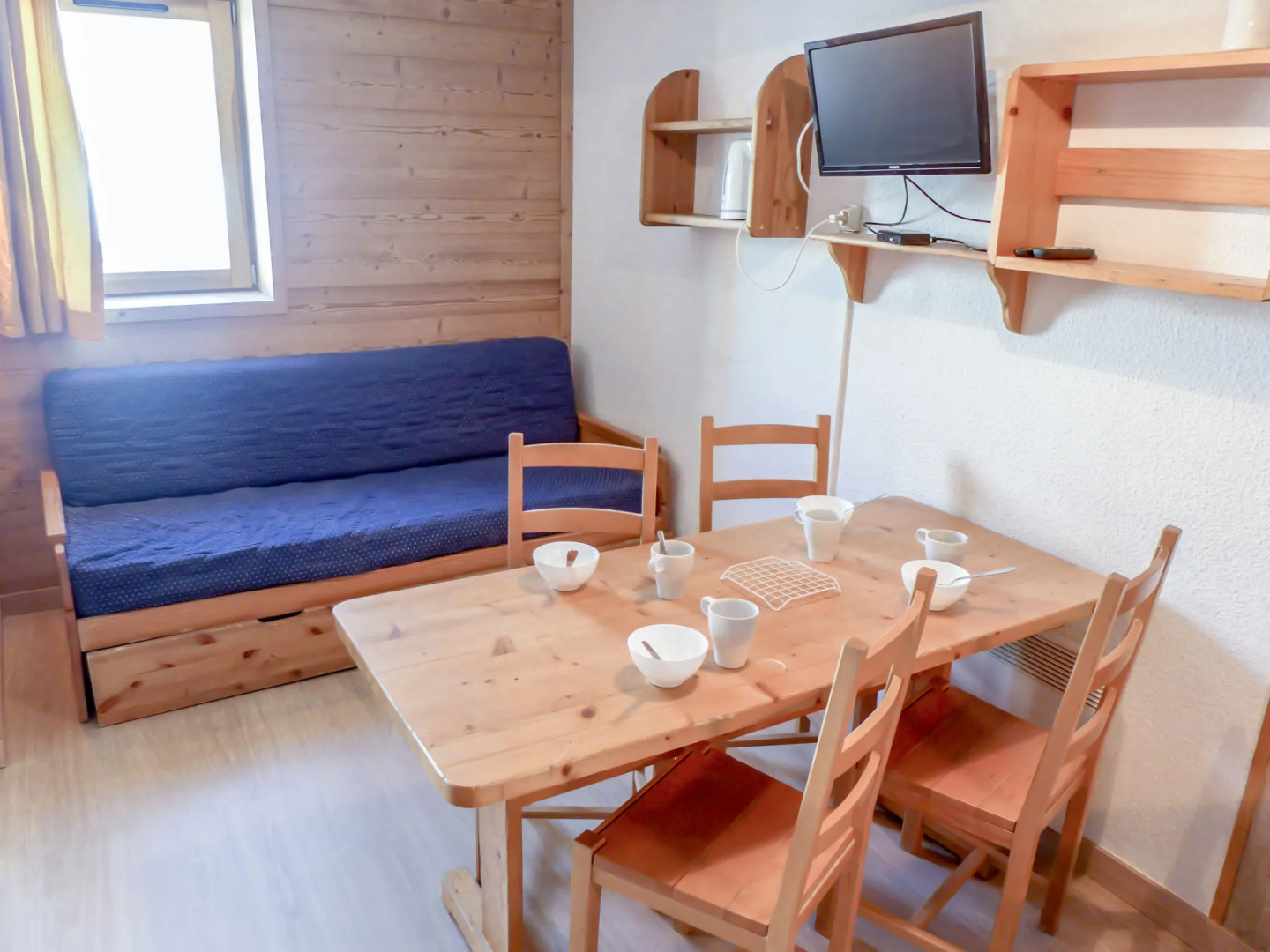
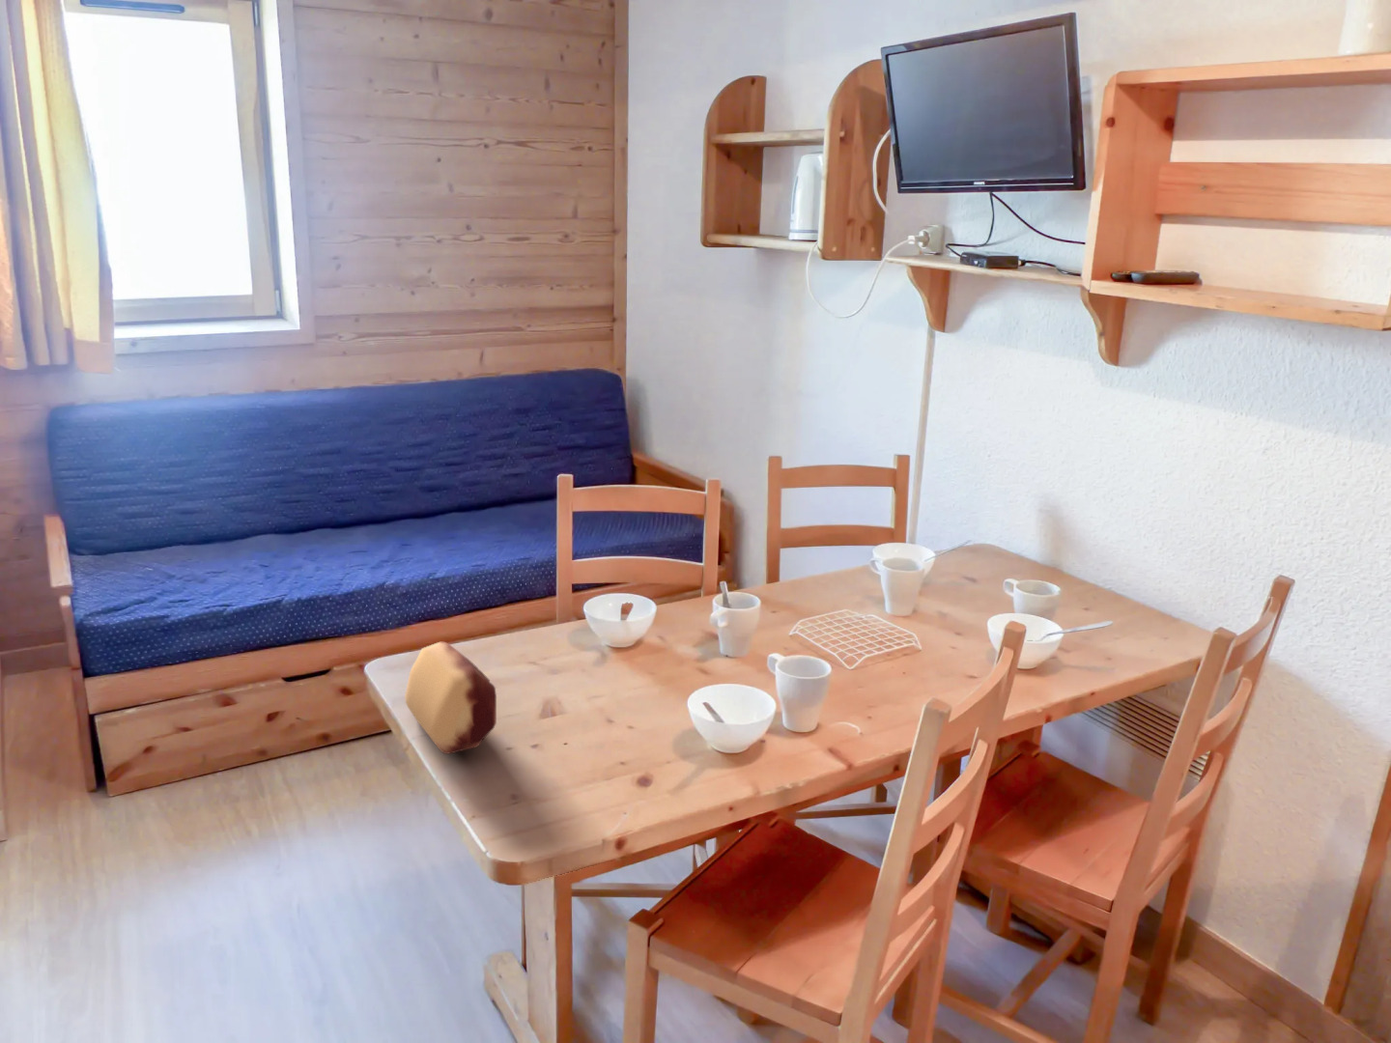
+ bread loaf (449, 694)
